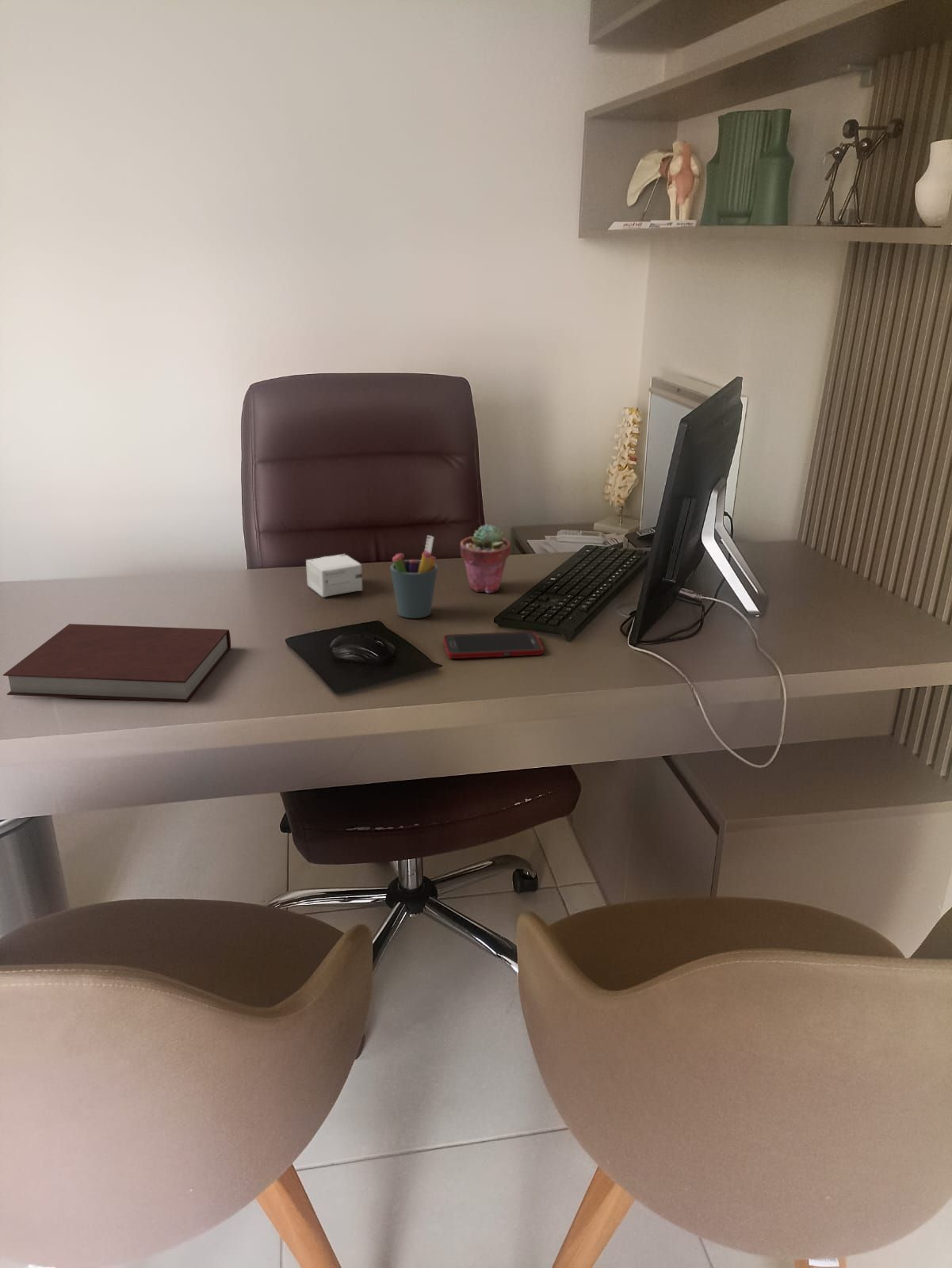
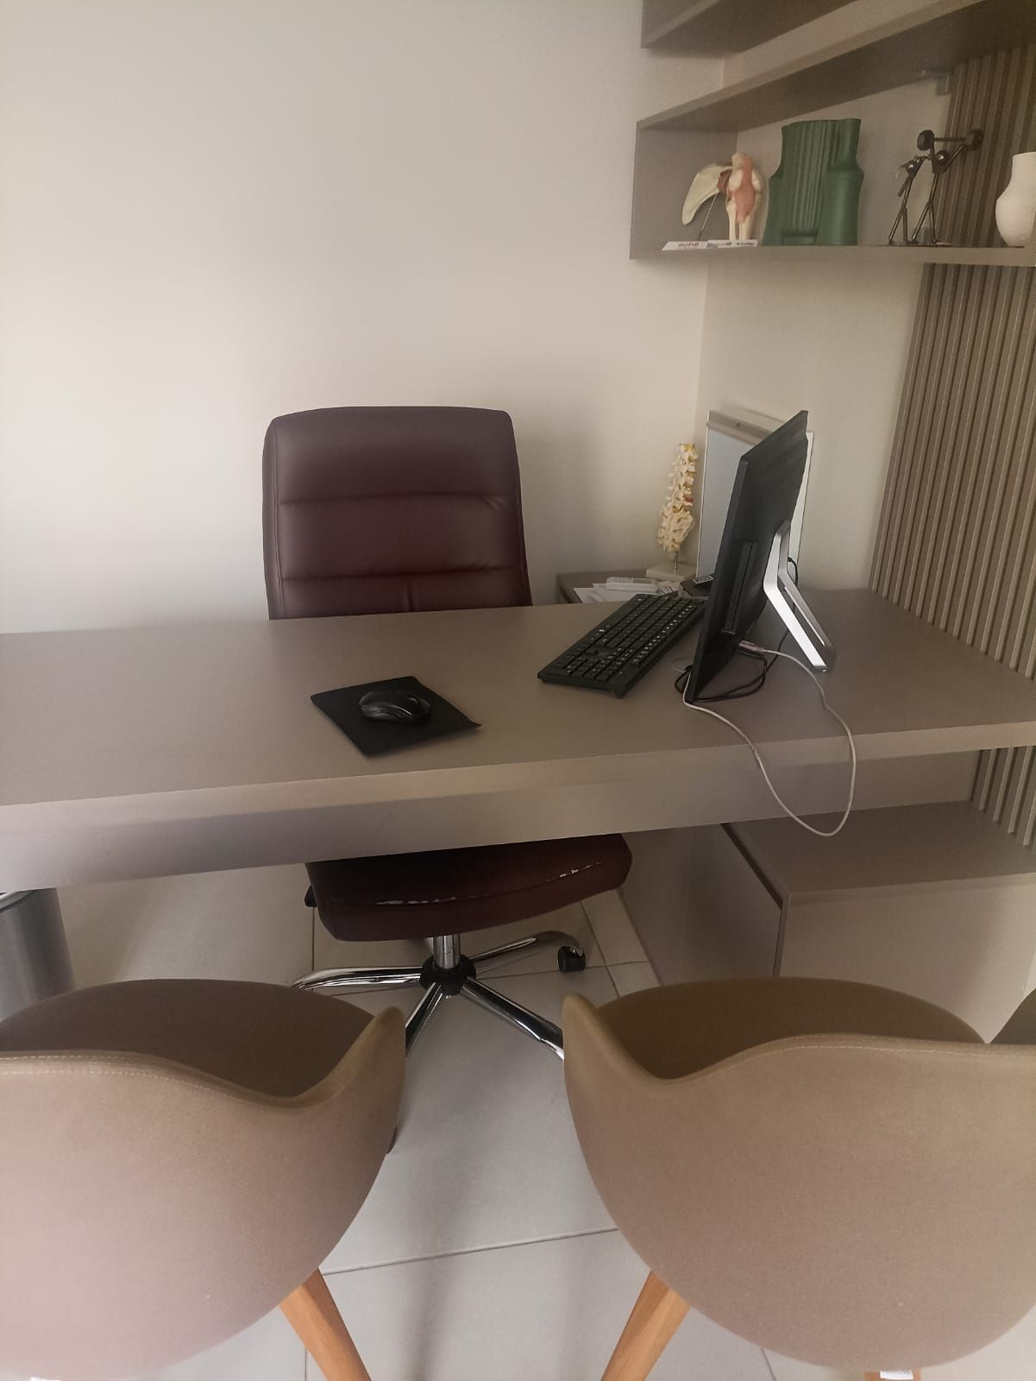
- potted succulent (485, 556)
- pen holder (414, 577)
- notebook (124, 660)
- cell phone (492, 645)
- small box (334, 575)
